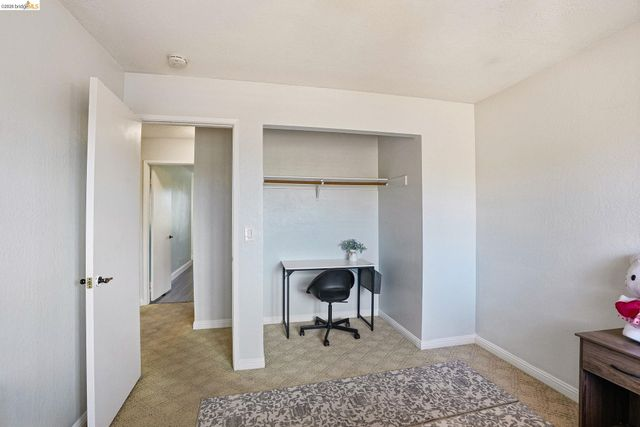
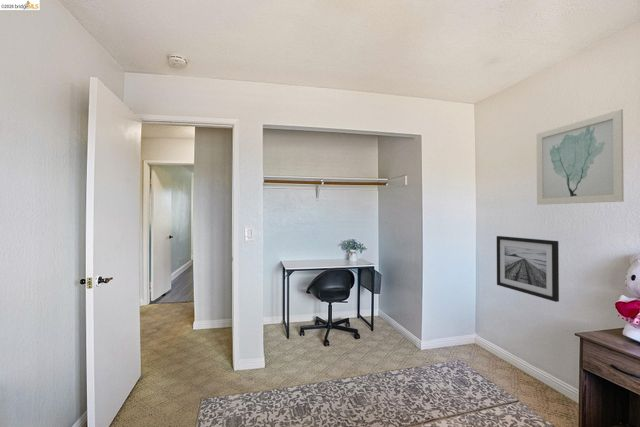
+ wall art (574, 163)
+ wall art (524, 265)
